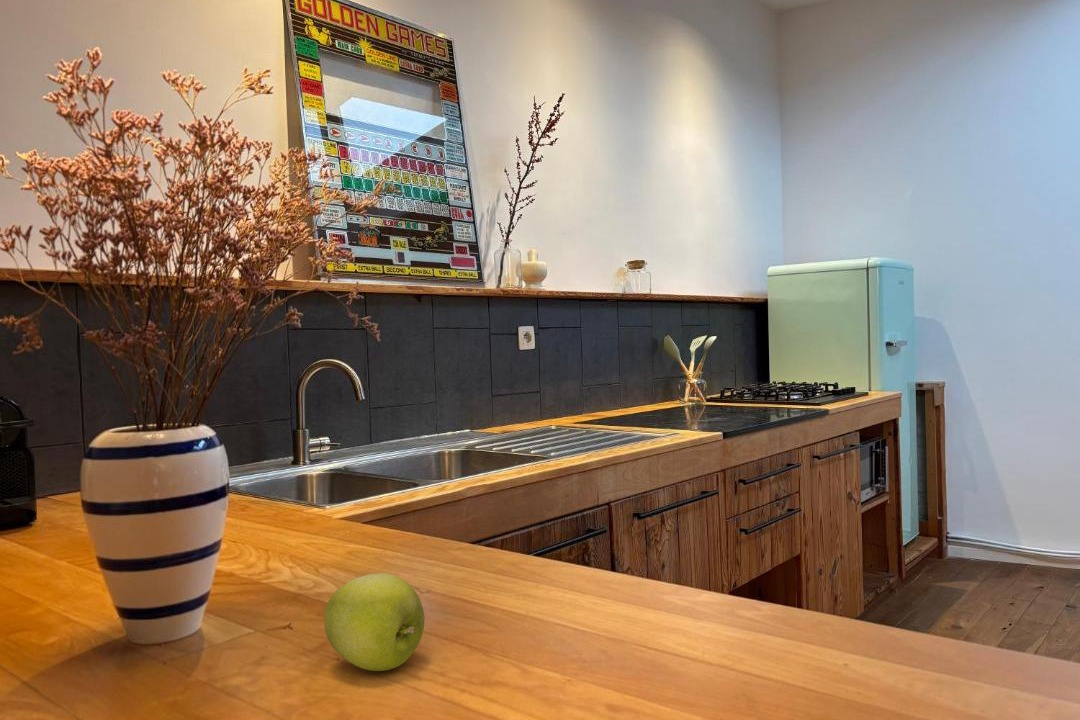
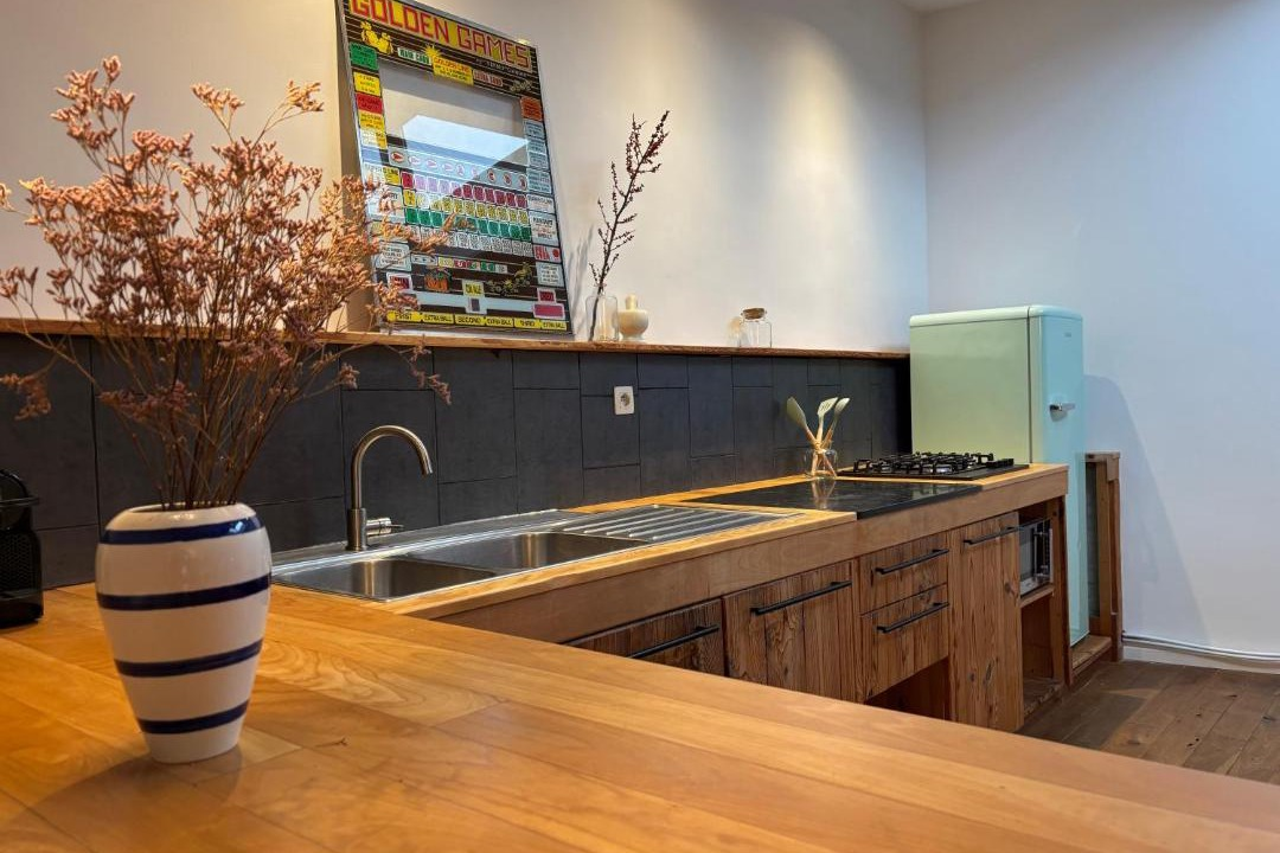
- apple (377, 621)
